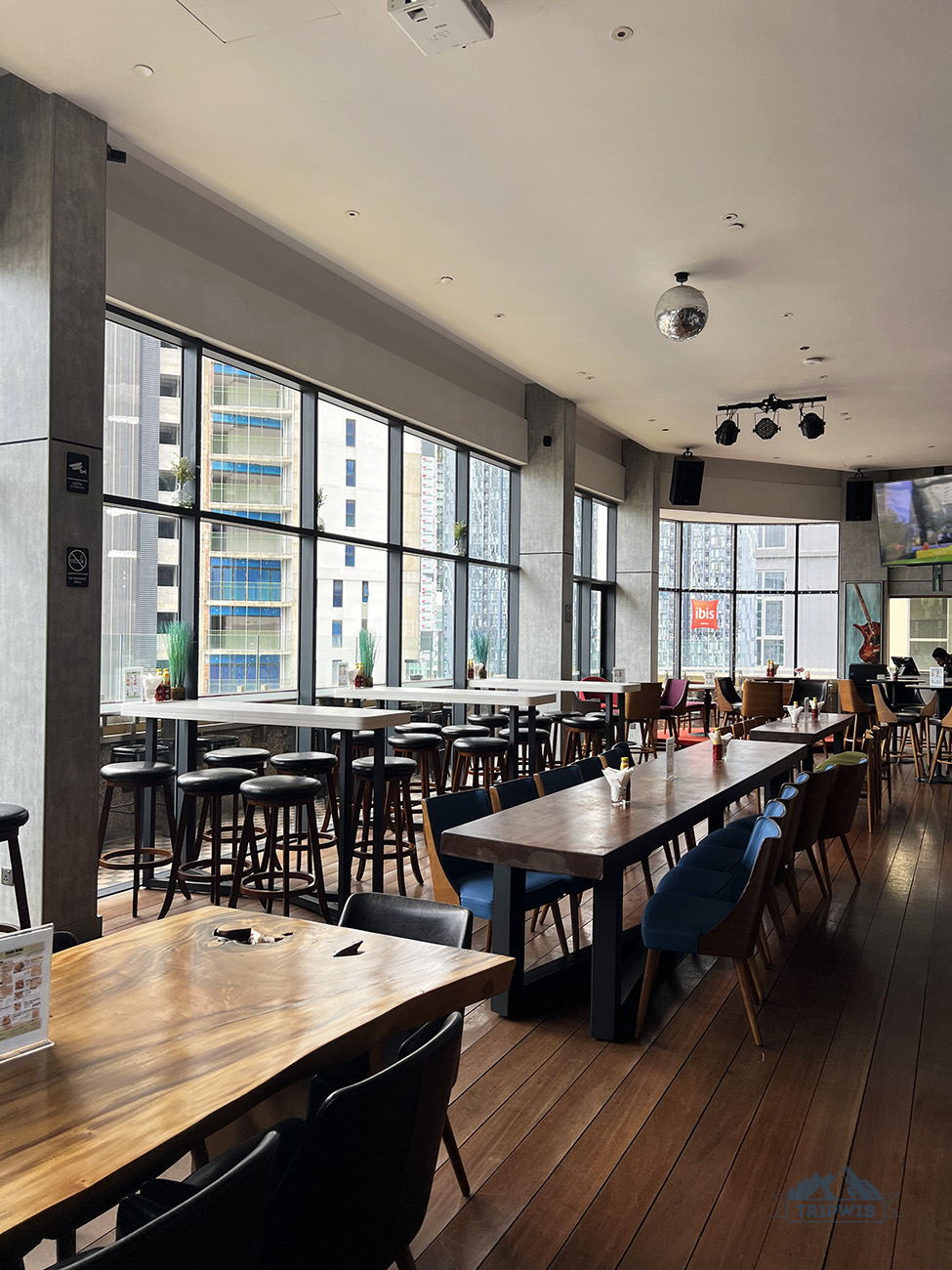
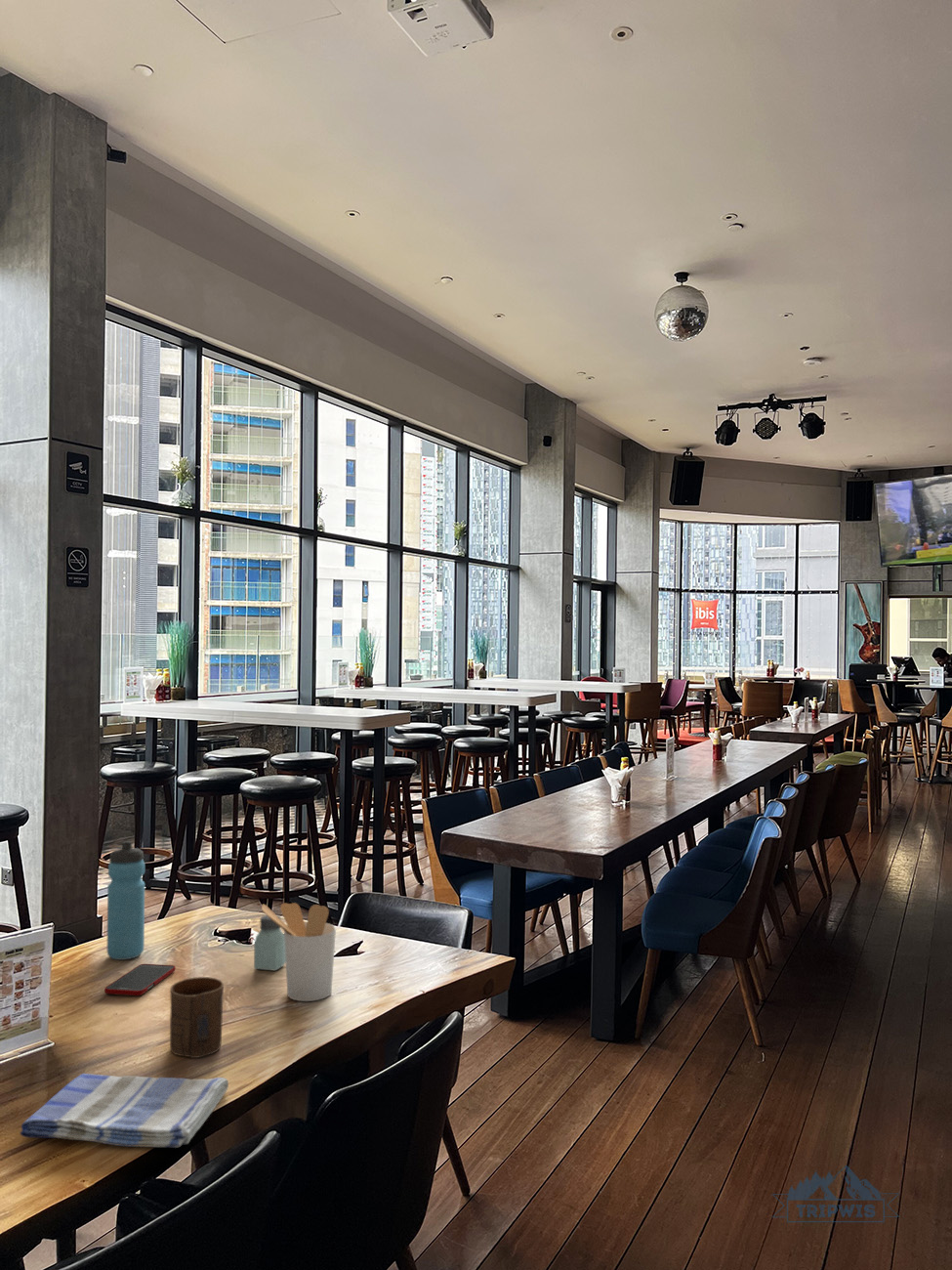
+ water bottle (126, 898)
+ dish towel (130, 1104)
+ cell phone (141, 979)
+ cup (196, 1016)
+ saltshaker (269, 942)
+ utensil holder (297, 948)
